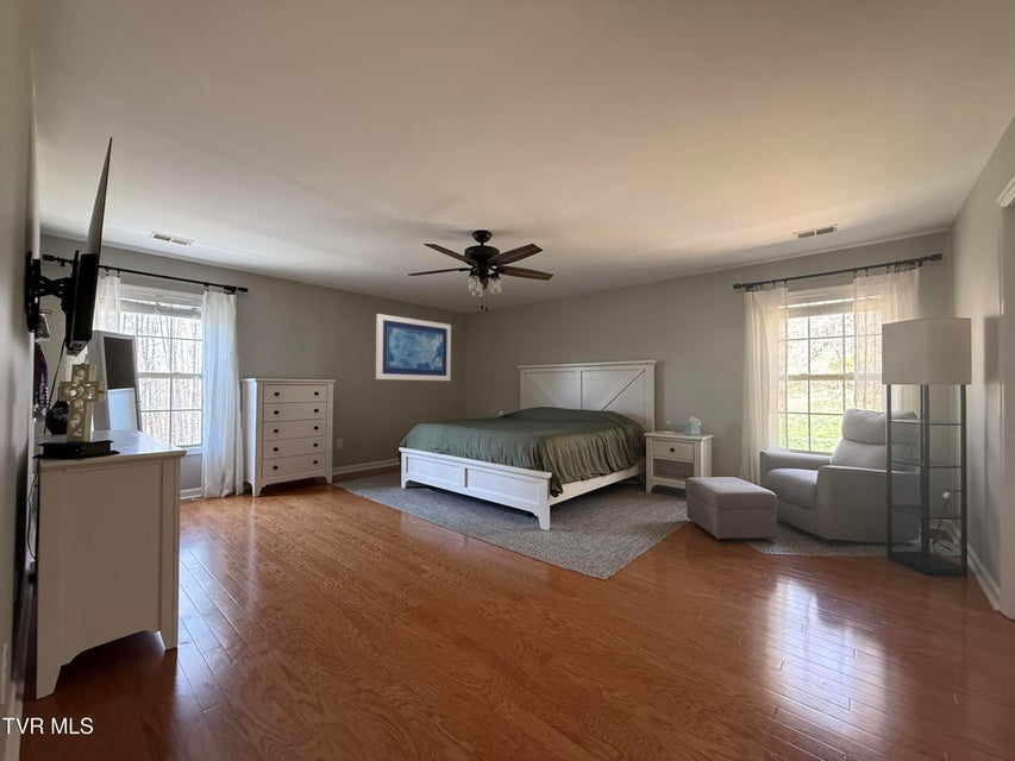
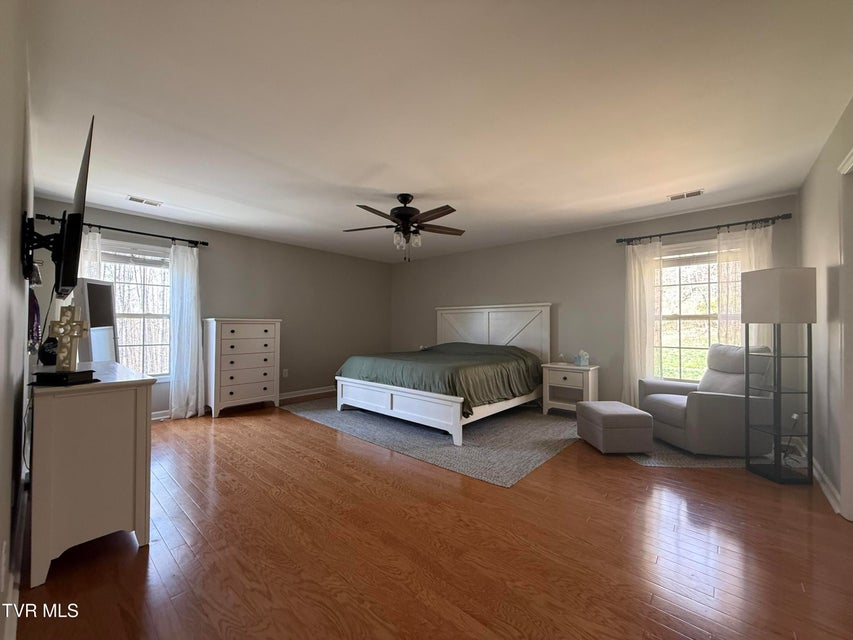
- wall art (415, 350)
